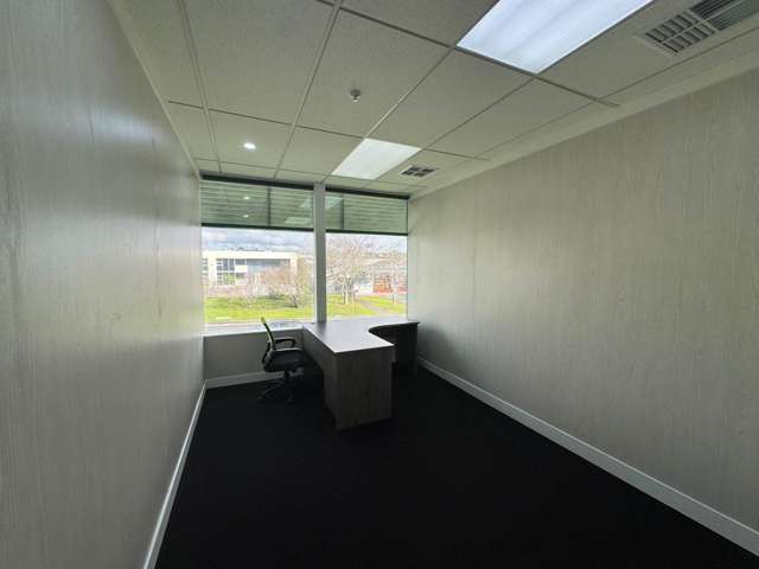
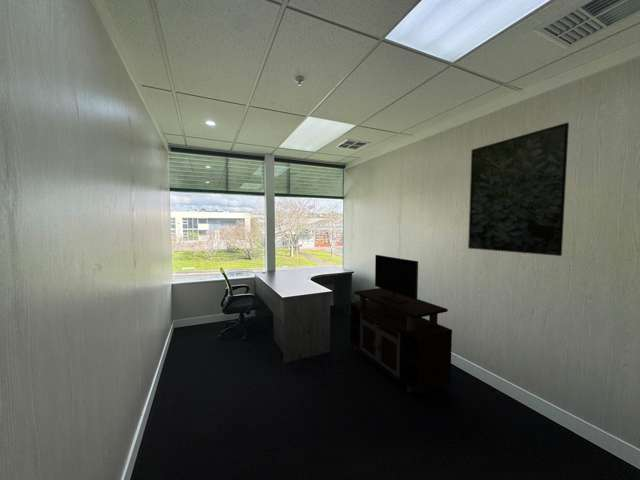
+ tv stand (392, 311)
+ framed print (510, 195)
